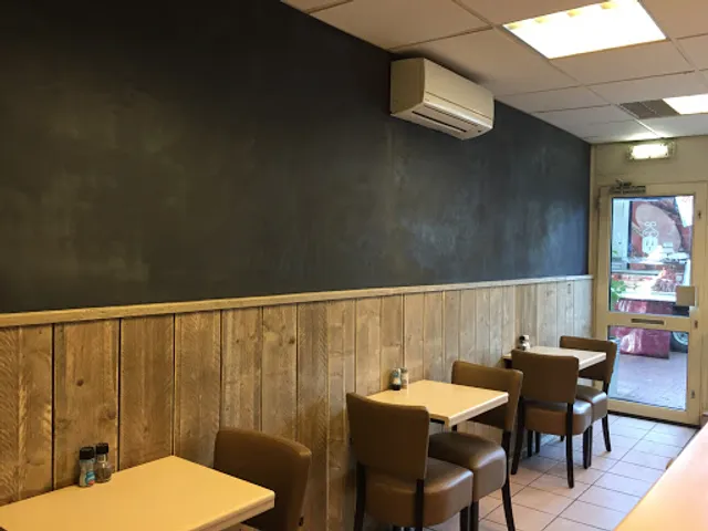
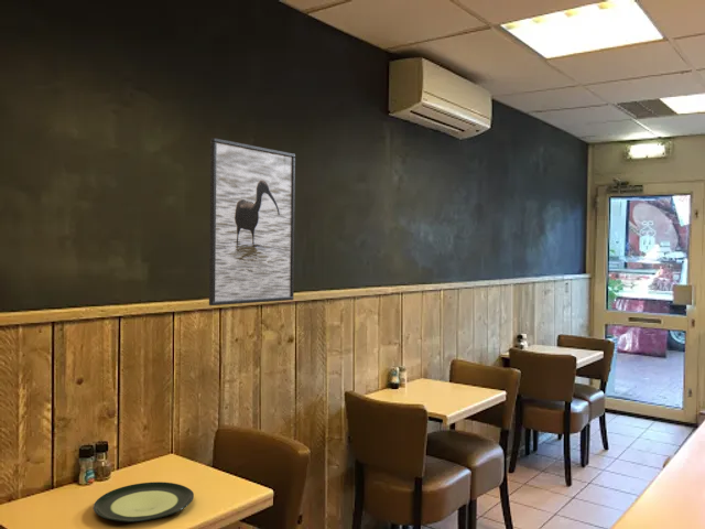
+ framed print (254, 224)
+ plate (144, 503)
